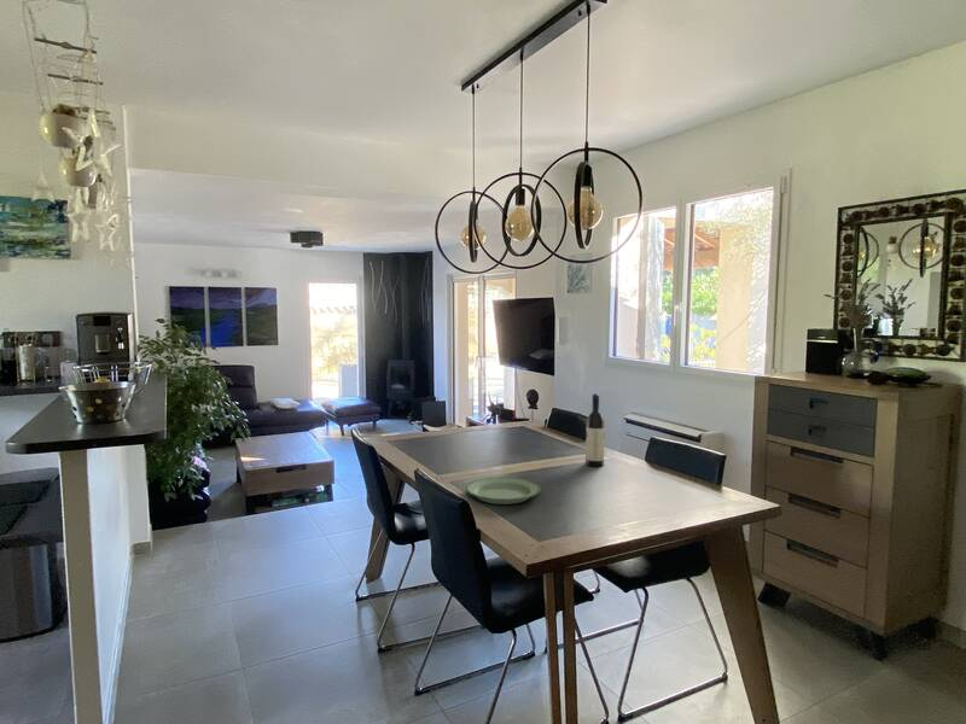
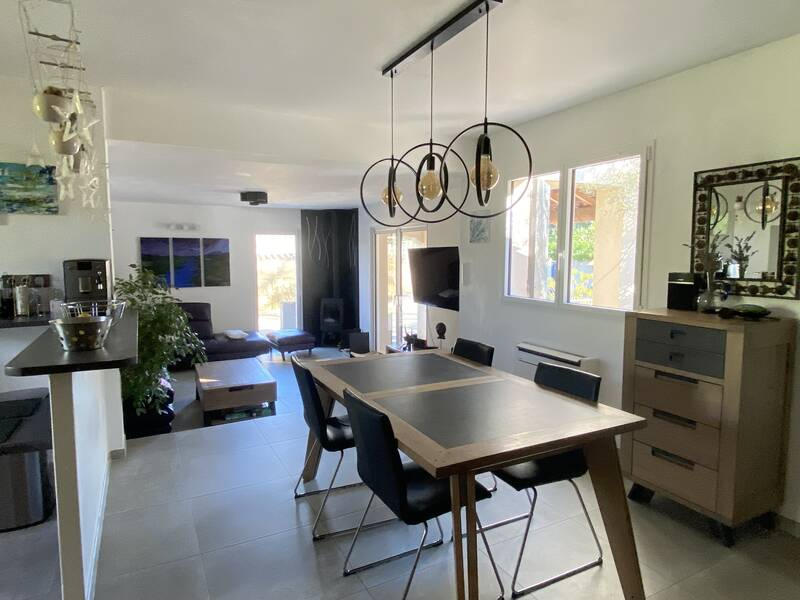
- wine bottle (594, 428)
- plate (502, 491)
